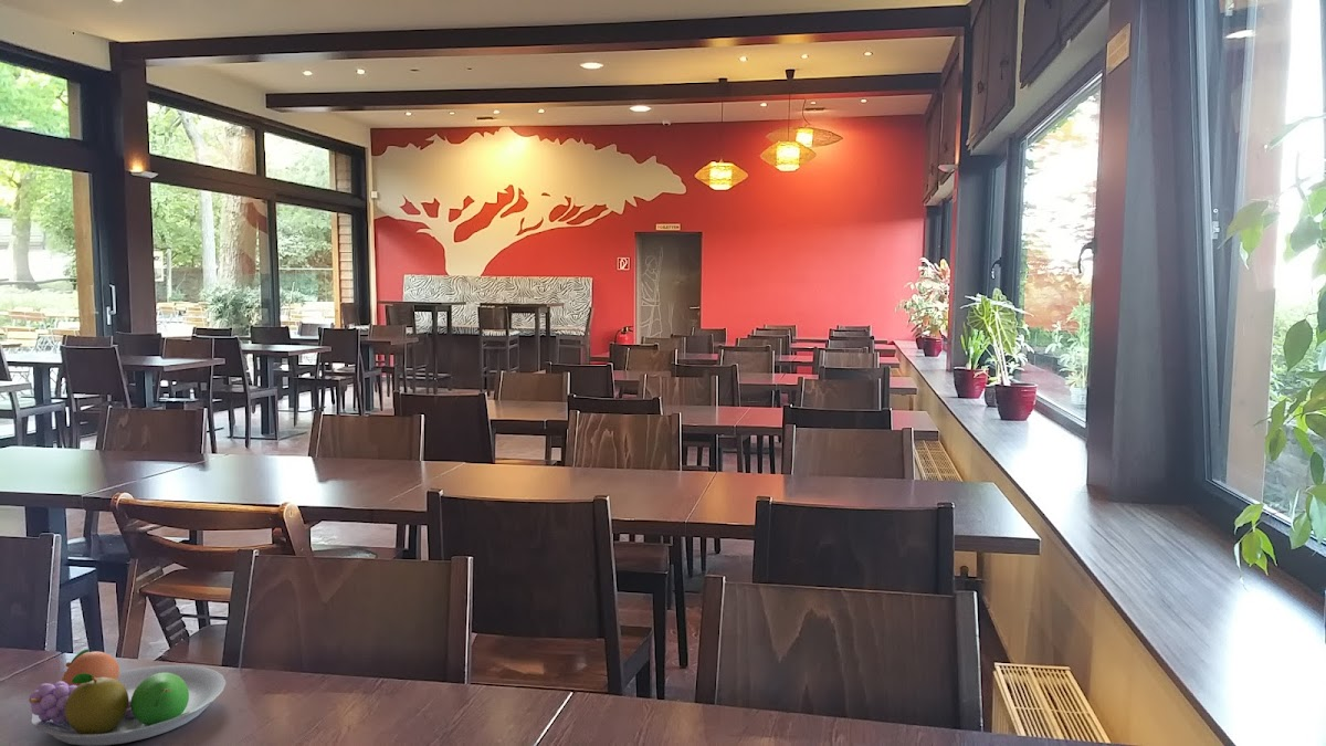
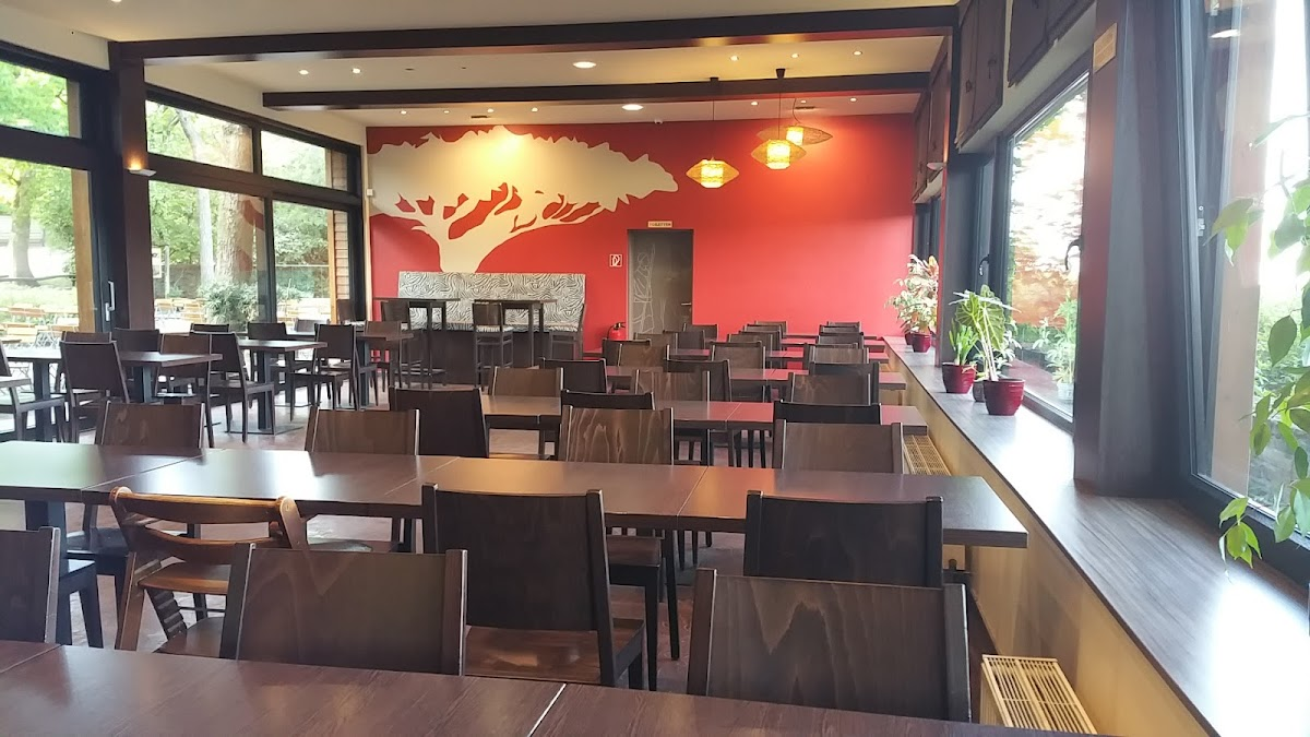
- fruit bowl (131, 684)
